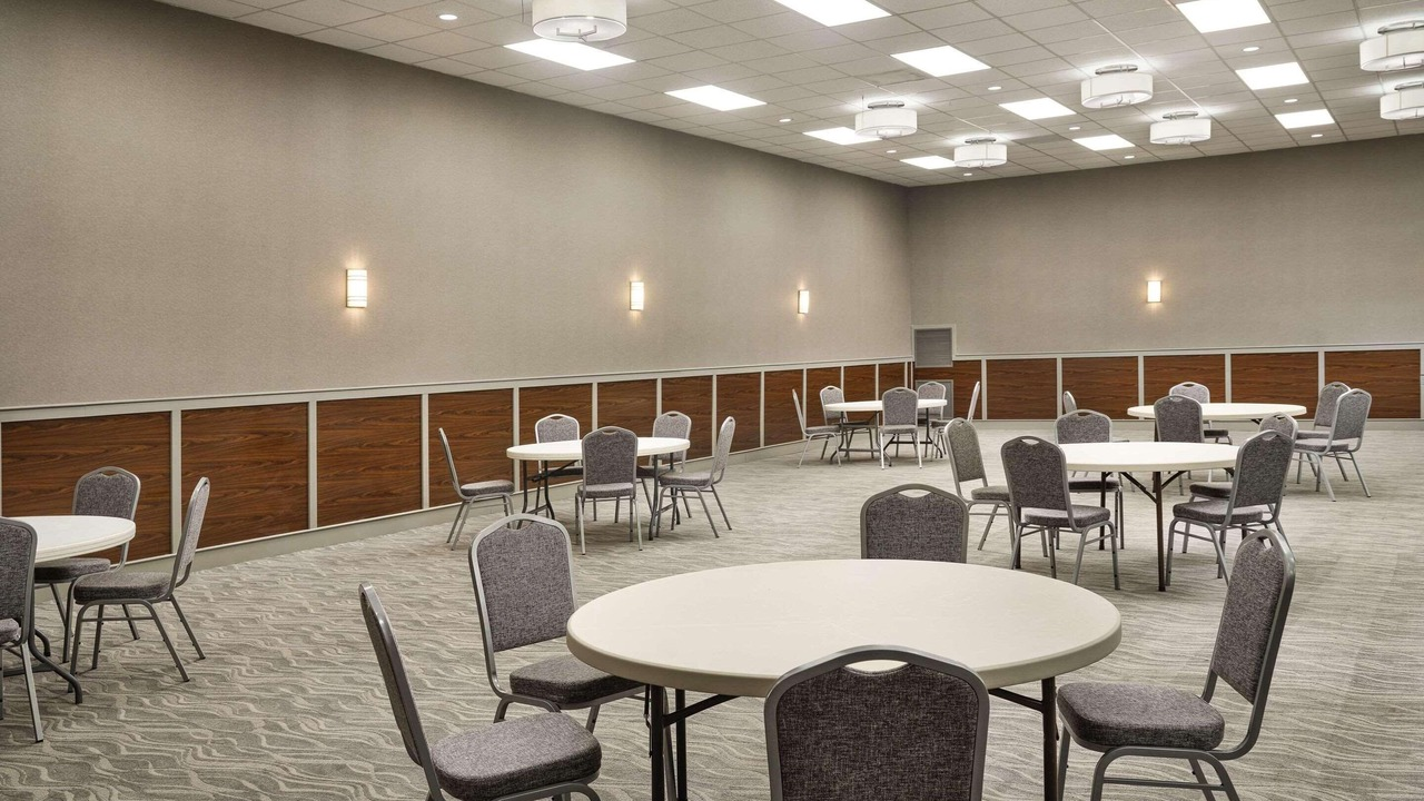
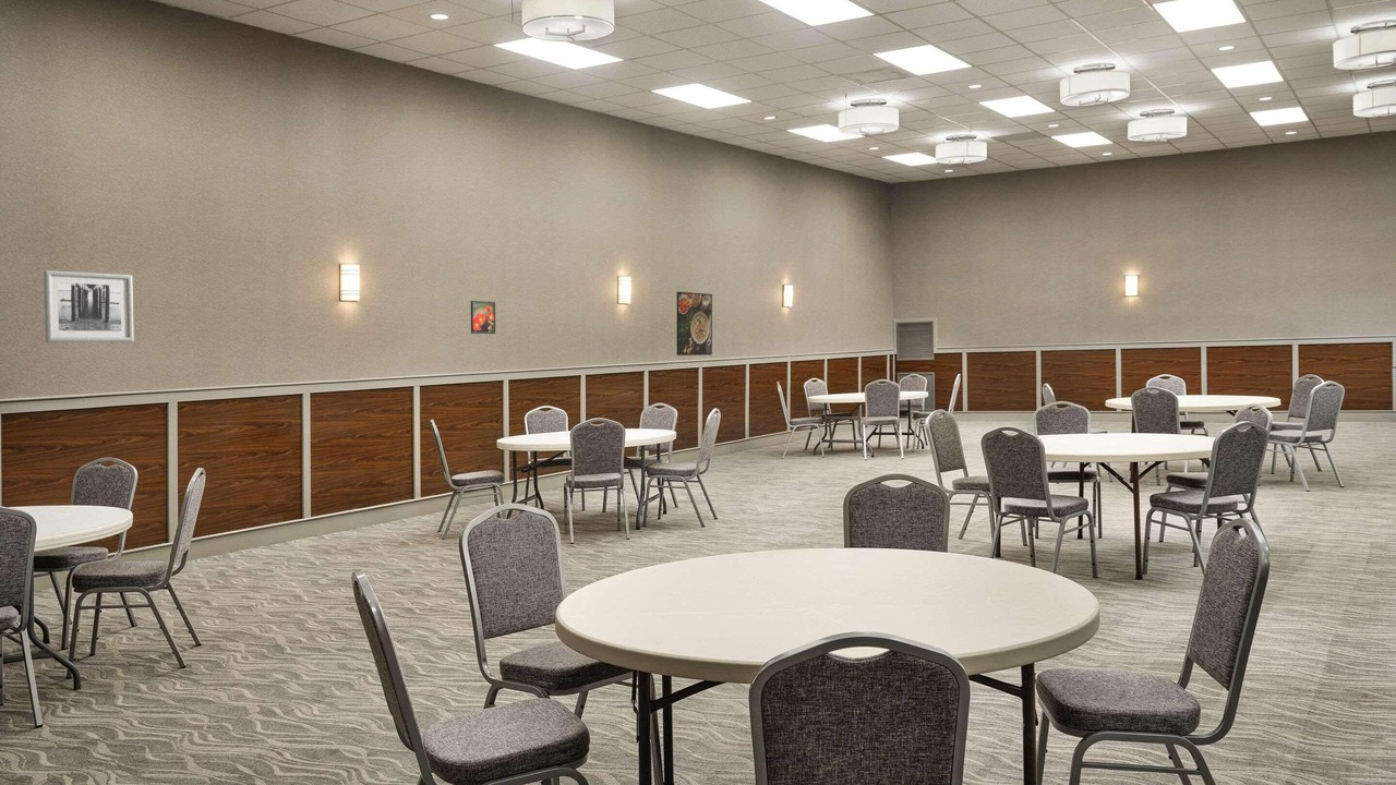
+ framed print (483, 317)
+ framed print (695, 324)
+ wall art (89, 307)
